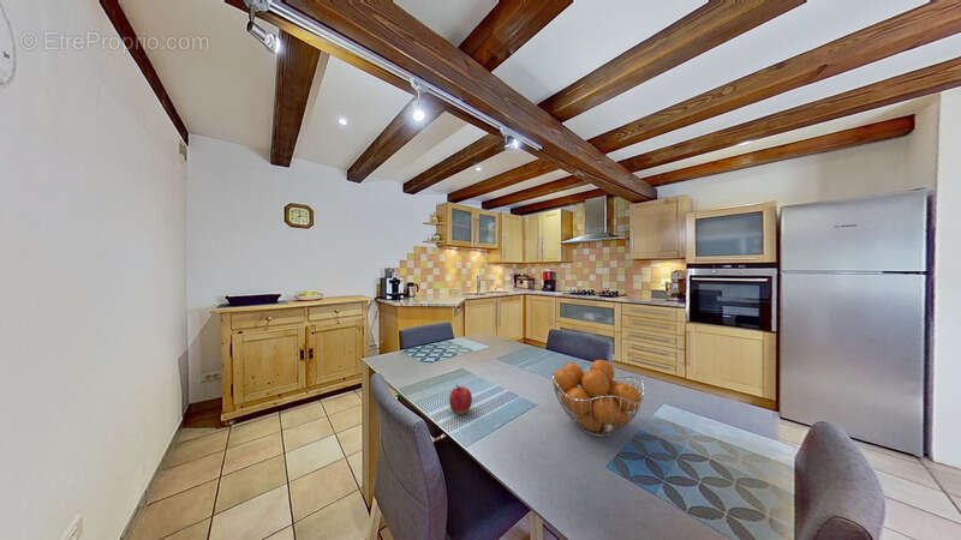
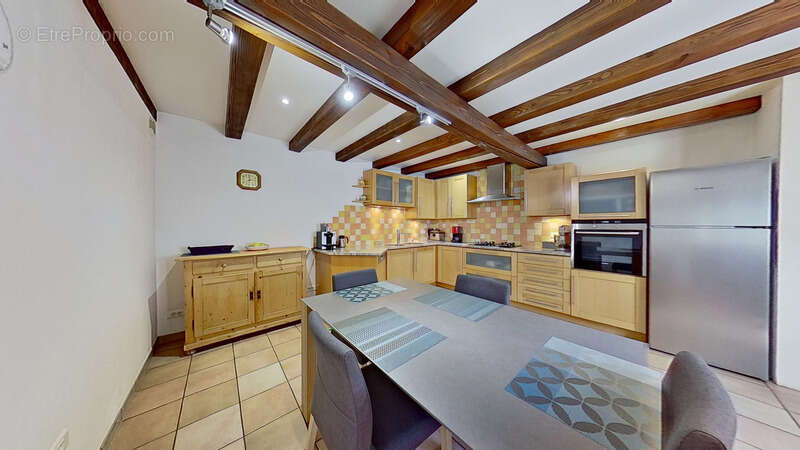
- apple (460, 397)
- fruit basket (595, 395)
